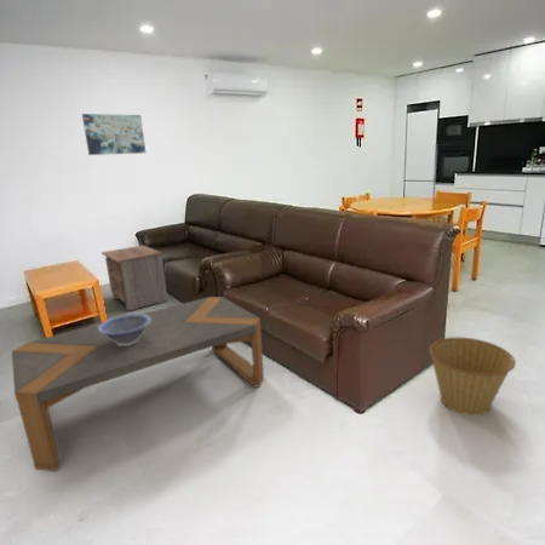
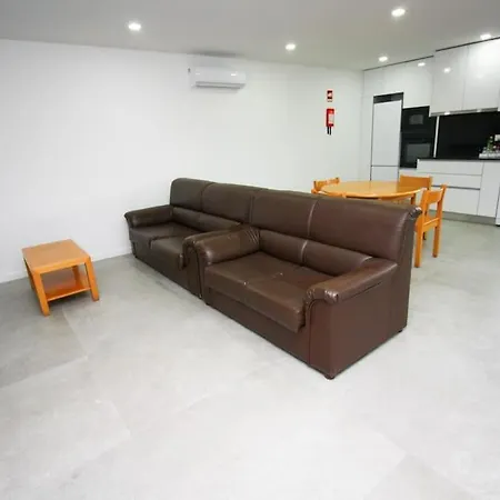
- nightstand (134, 276)
- coffee table (148, 365)
- basket (467, 378)
- decorative bowl (126, 331)
- wall art (115, 134)
